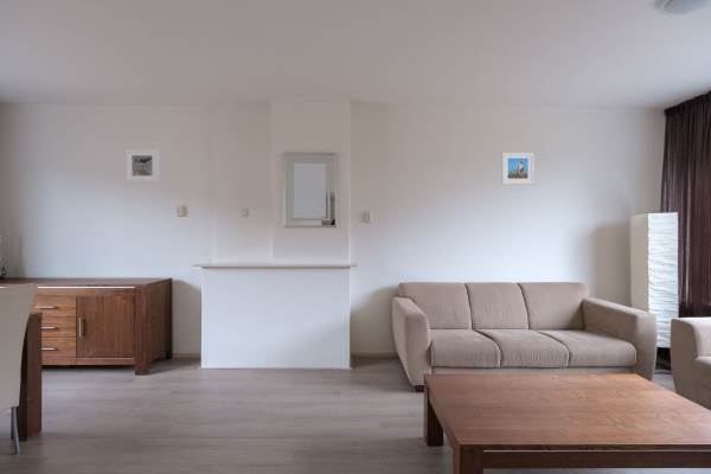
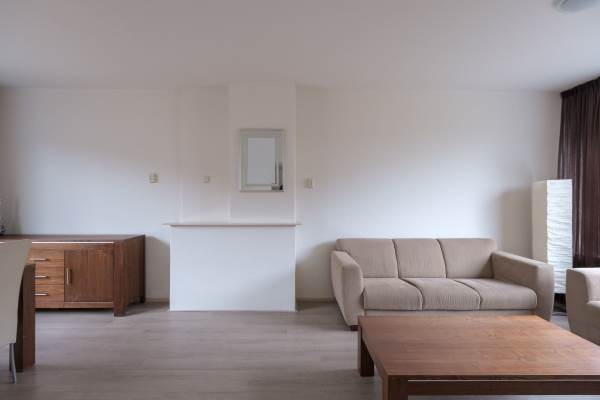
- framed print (142, 165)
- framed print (517, 168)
